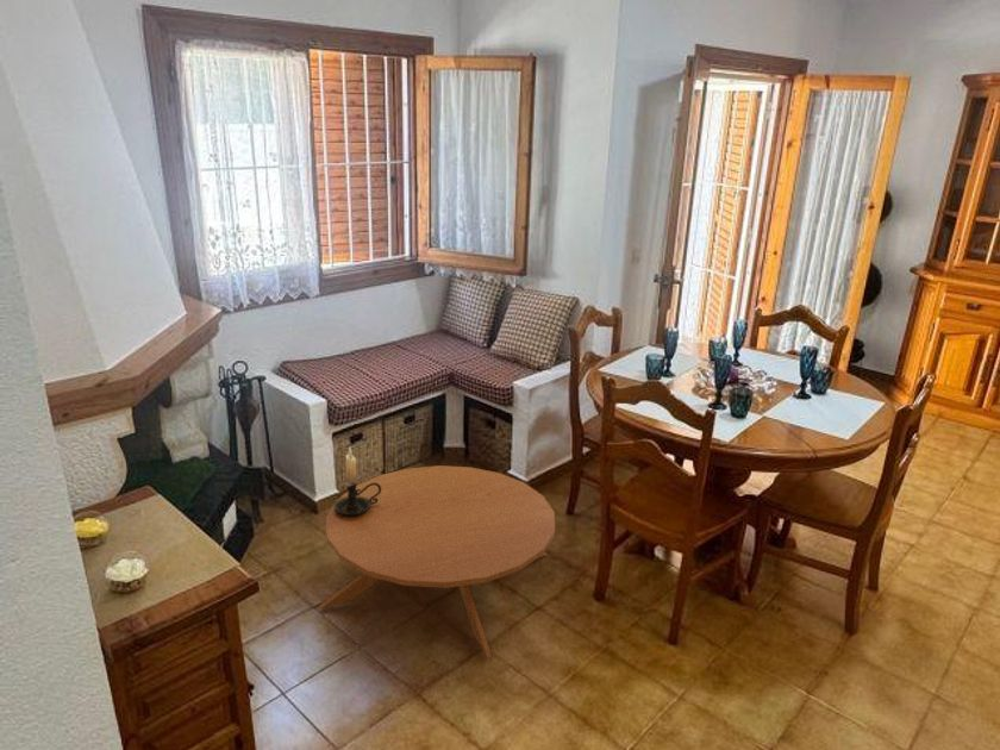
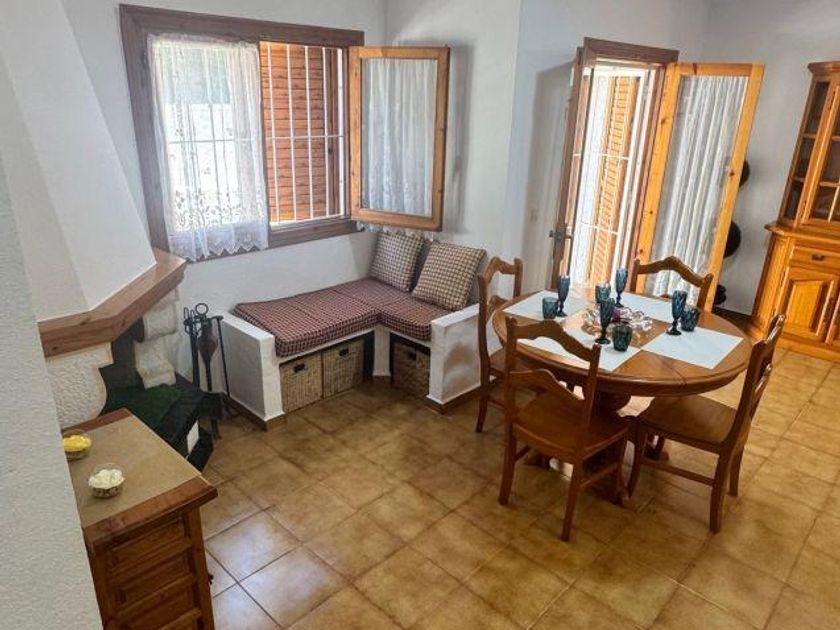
- coffee table (442, 548)
- candle holder (356, 476)
